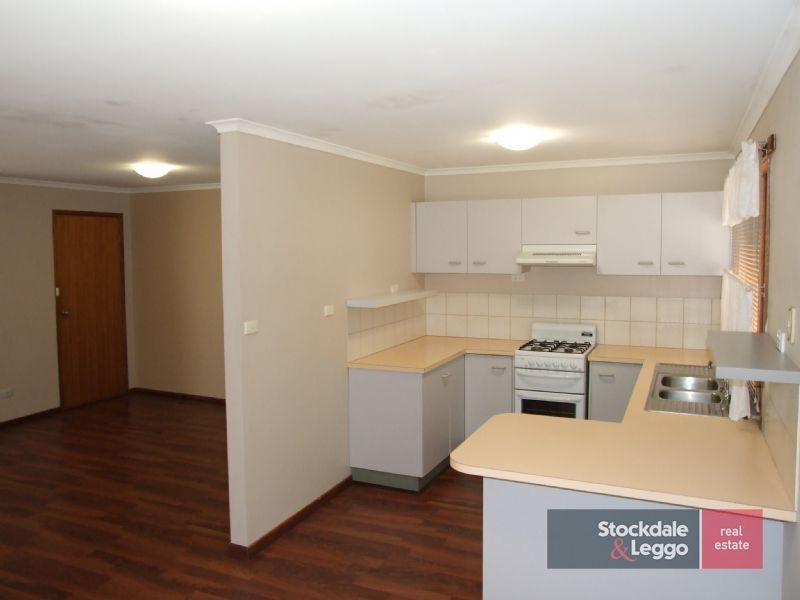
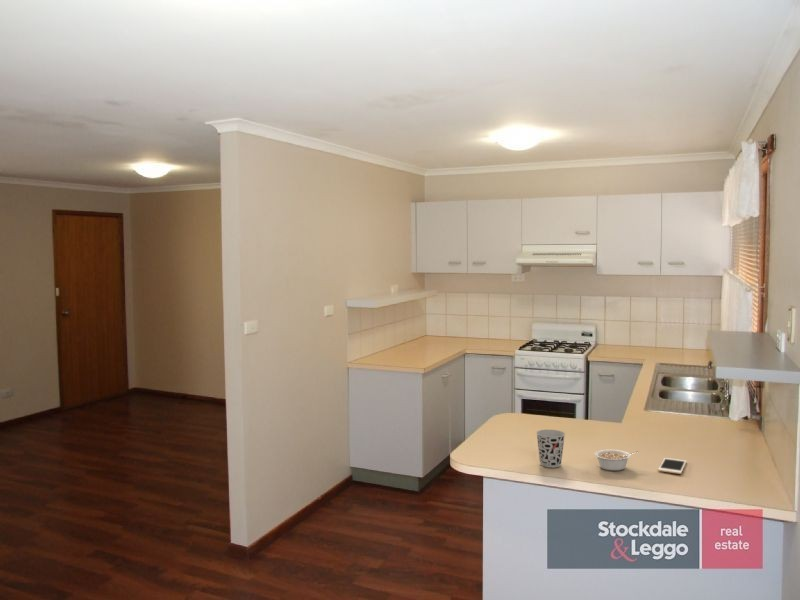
+ legume (613, 459)
+ cup (550, 448)
+ cell phone (672, 465)
